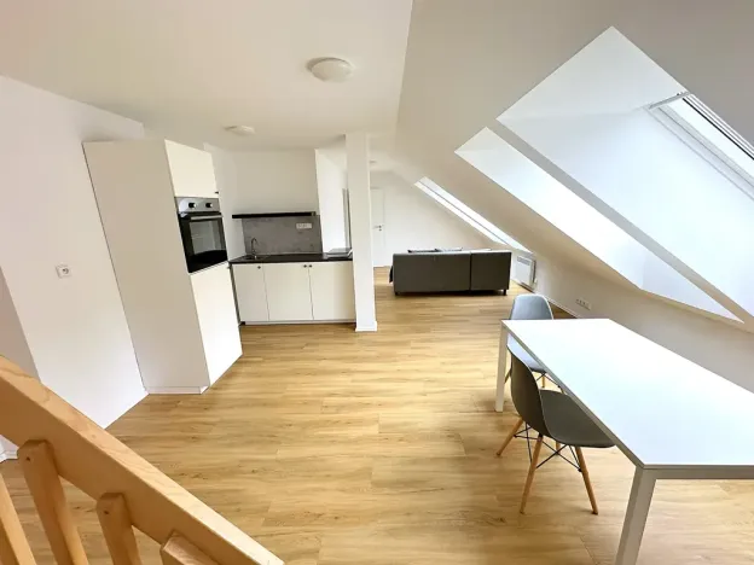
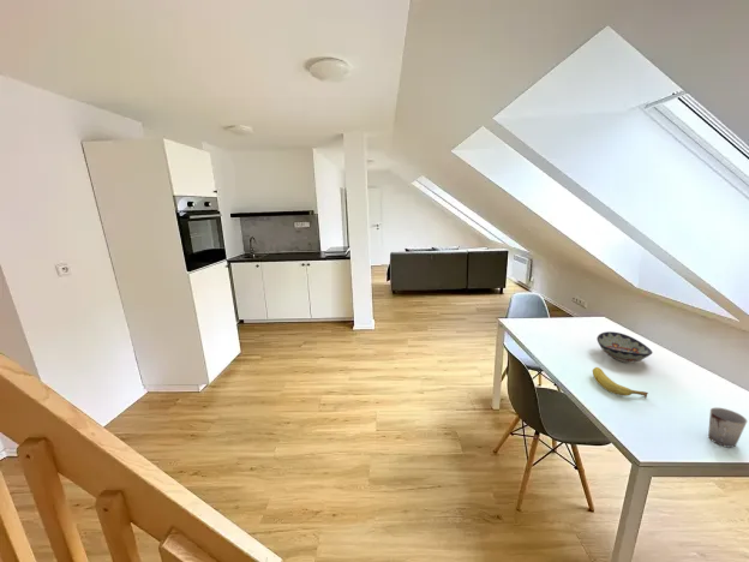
+ cup (724, 430)
+ fruit (618, 384)
+ decorative bowl (622, 349)
